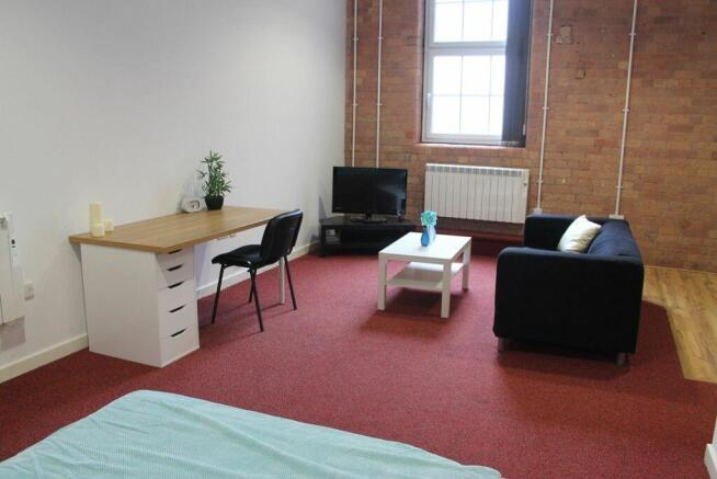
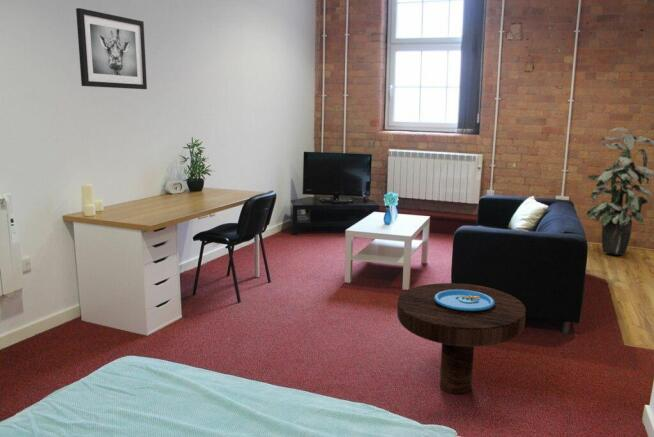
+ side table (458, 343)
+ wall art (114, 51)
+ indoor plant (618, 191)
